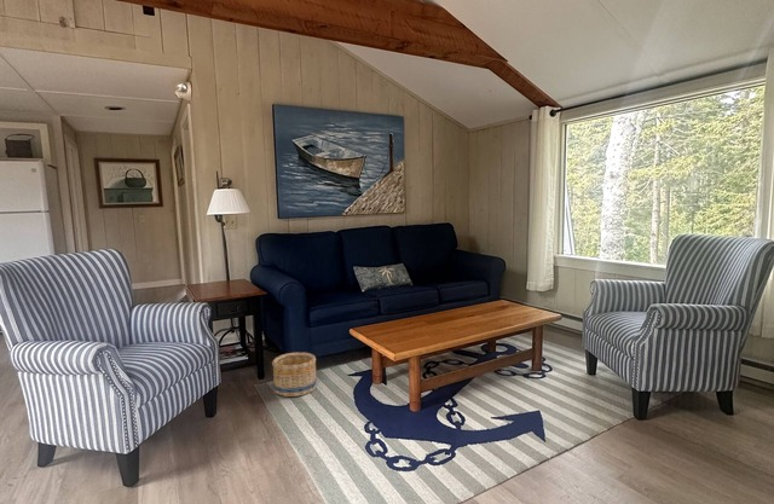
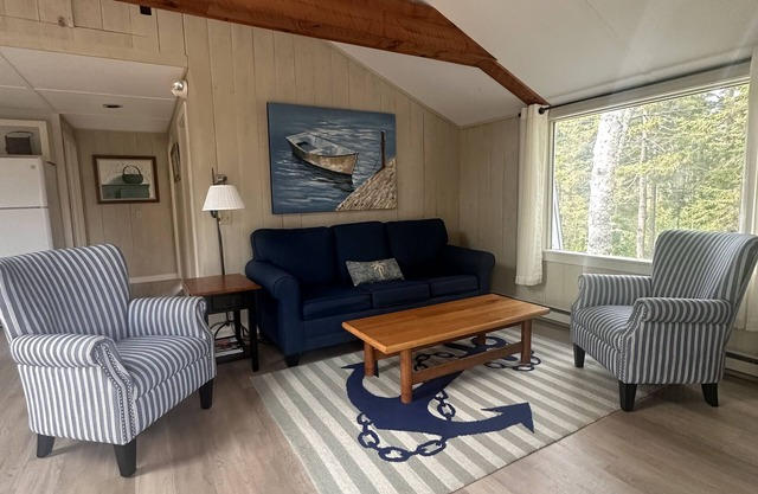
- basket (294, 373)
